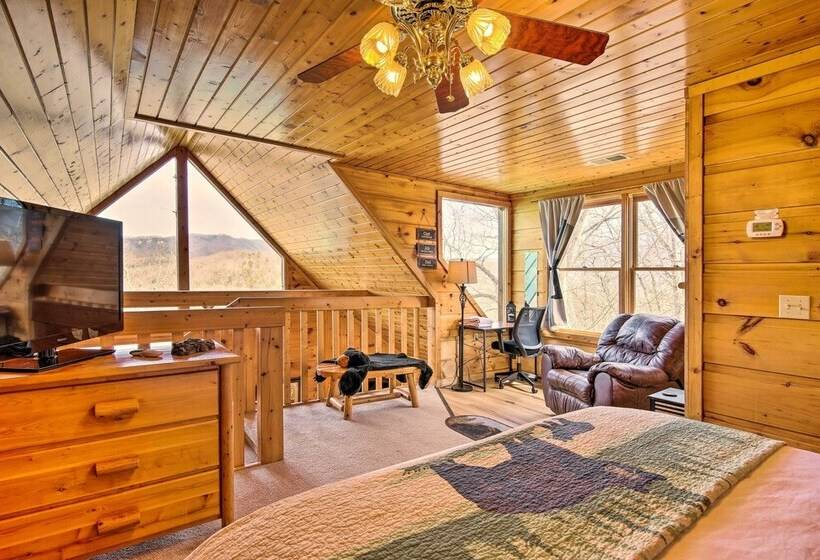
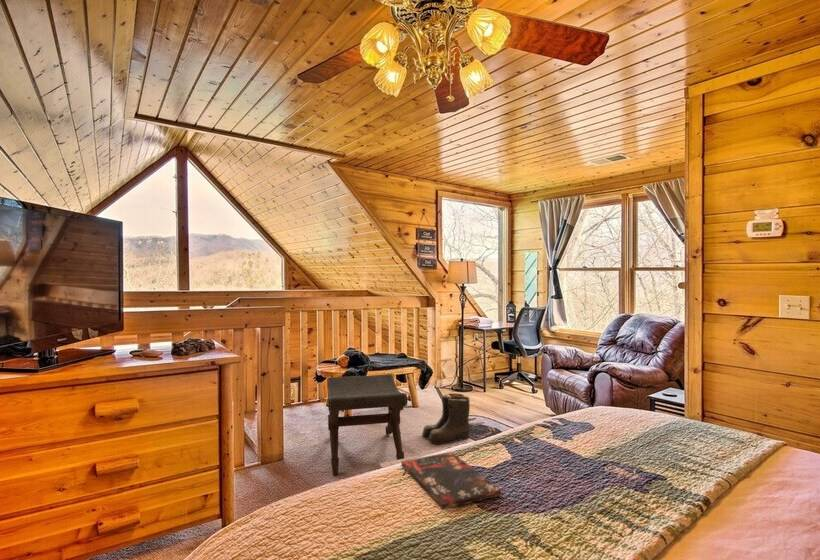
+ book (447, 477)
+ footstool (364, 418)
+ boots (446, 416)
